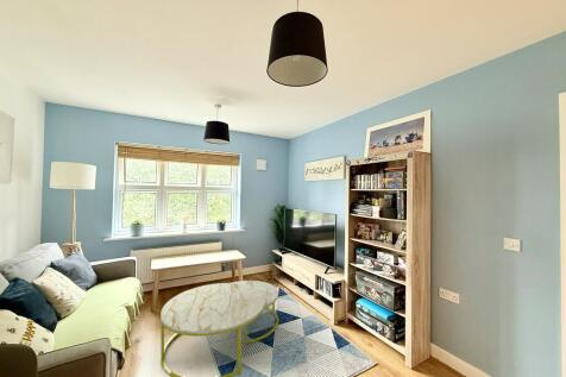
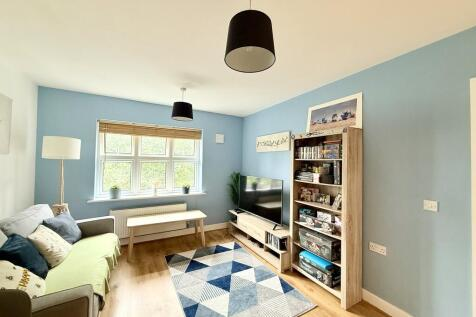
- coffee table (225, 314)
